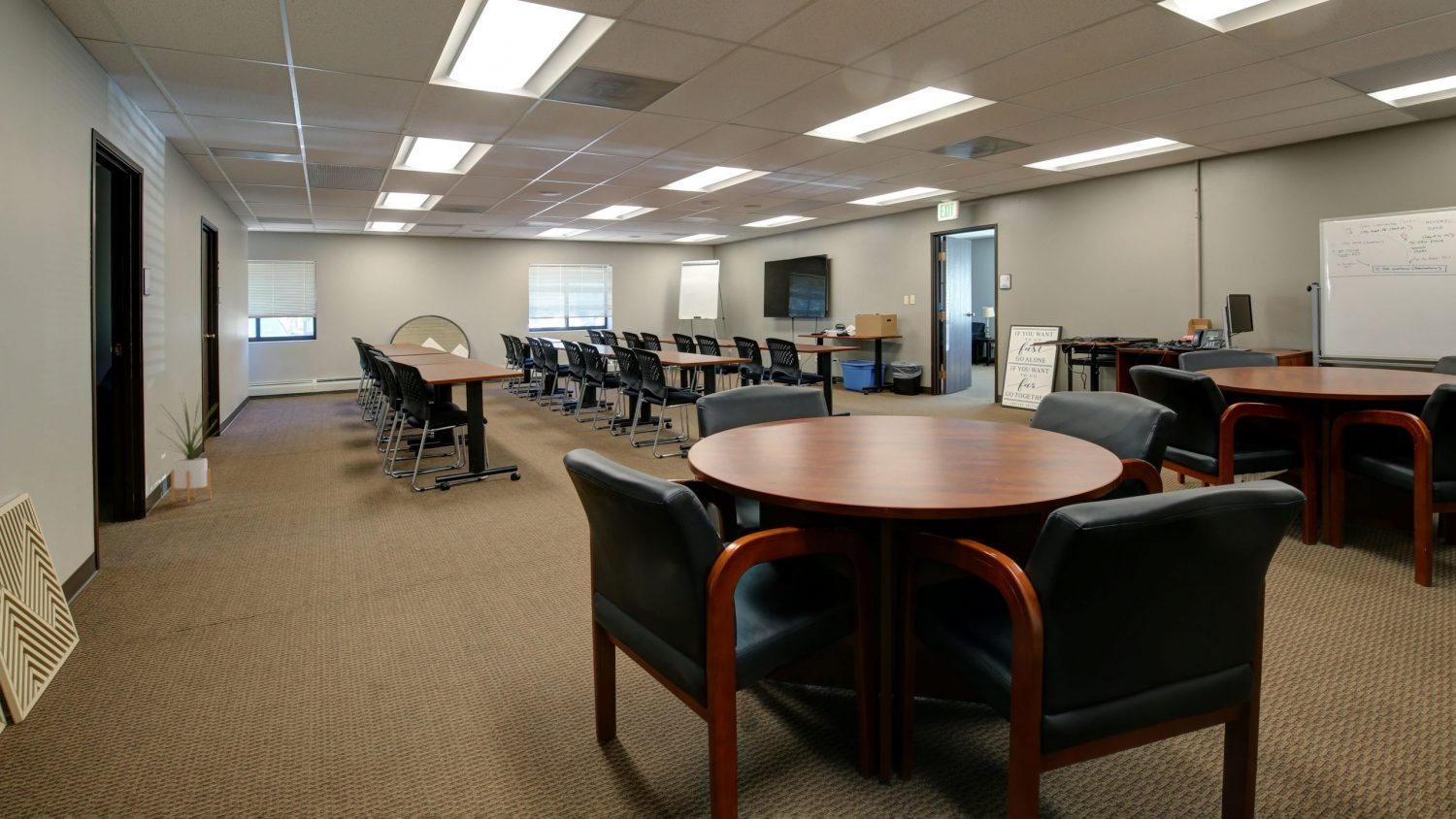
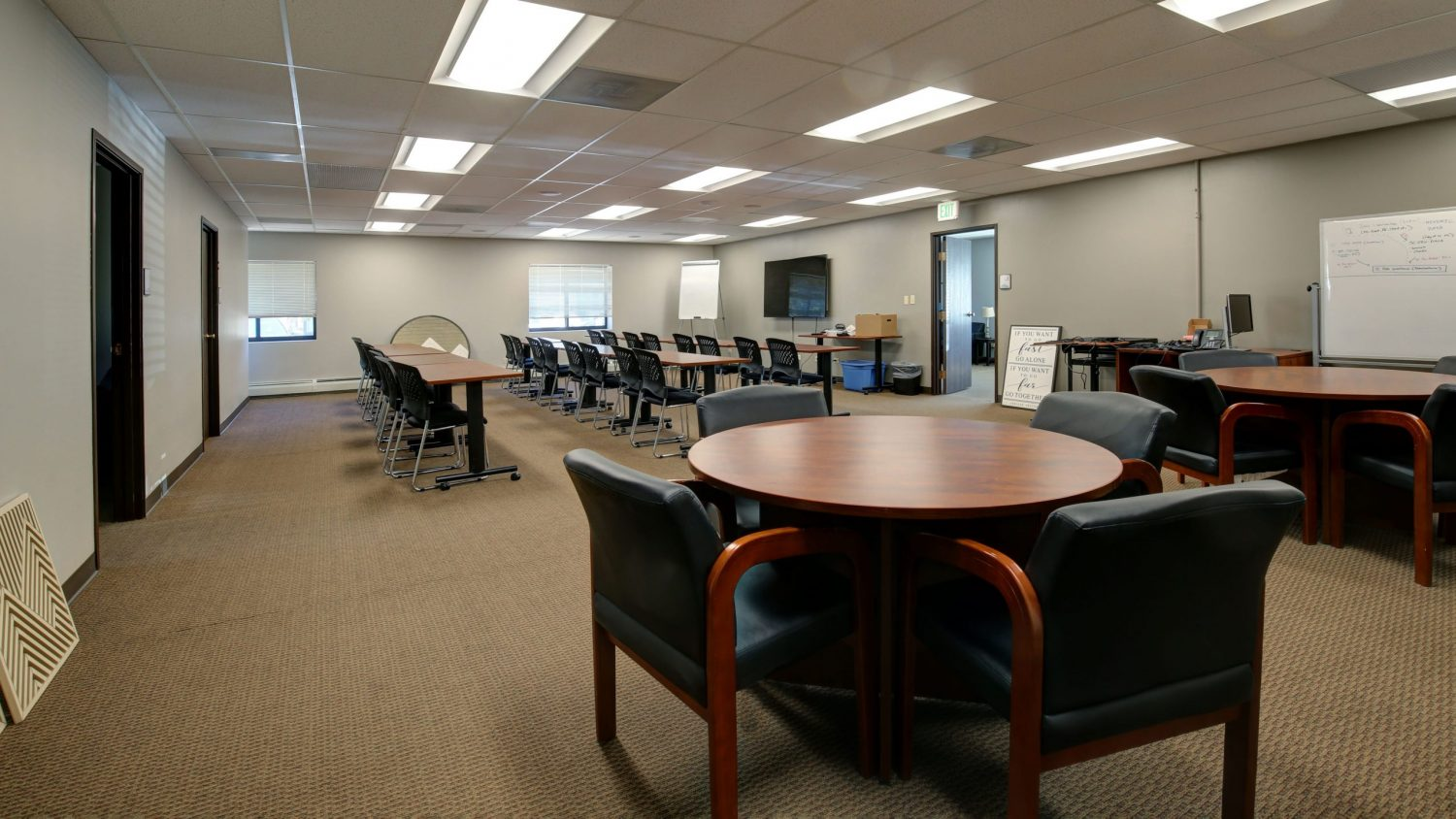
- house plant (188, 446)
